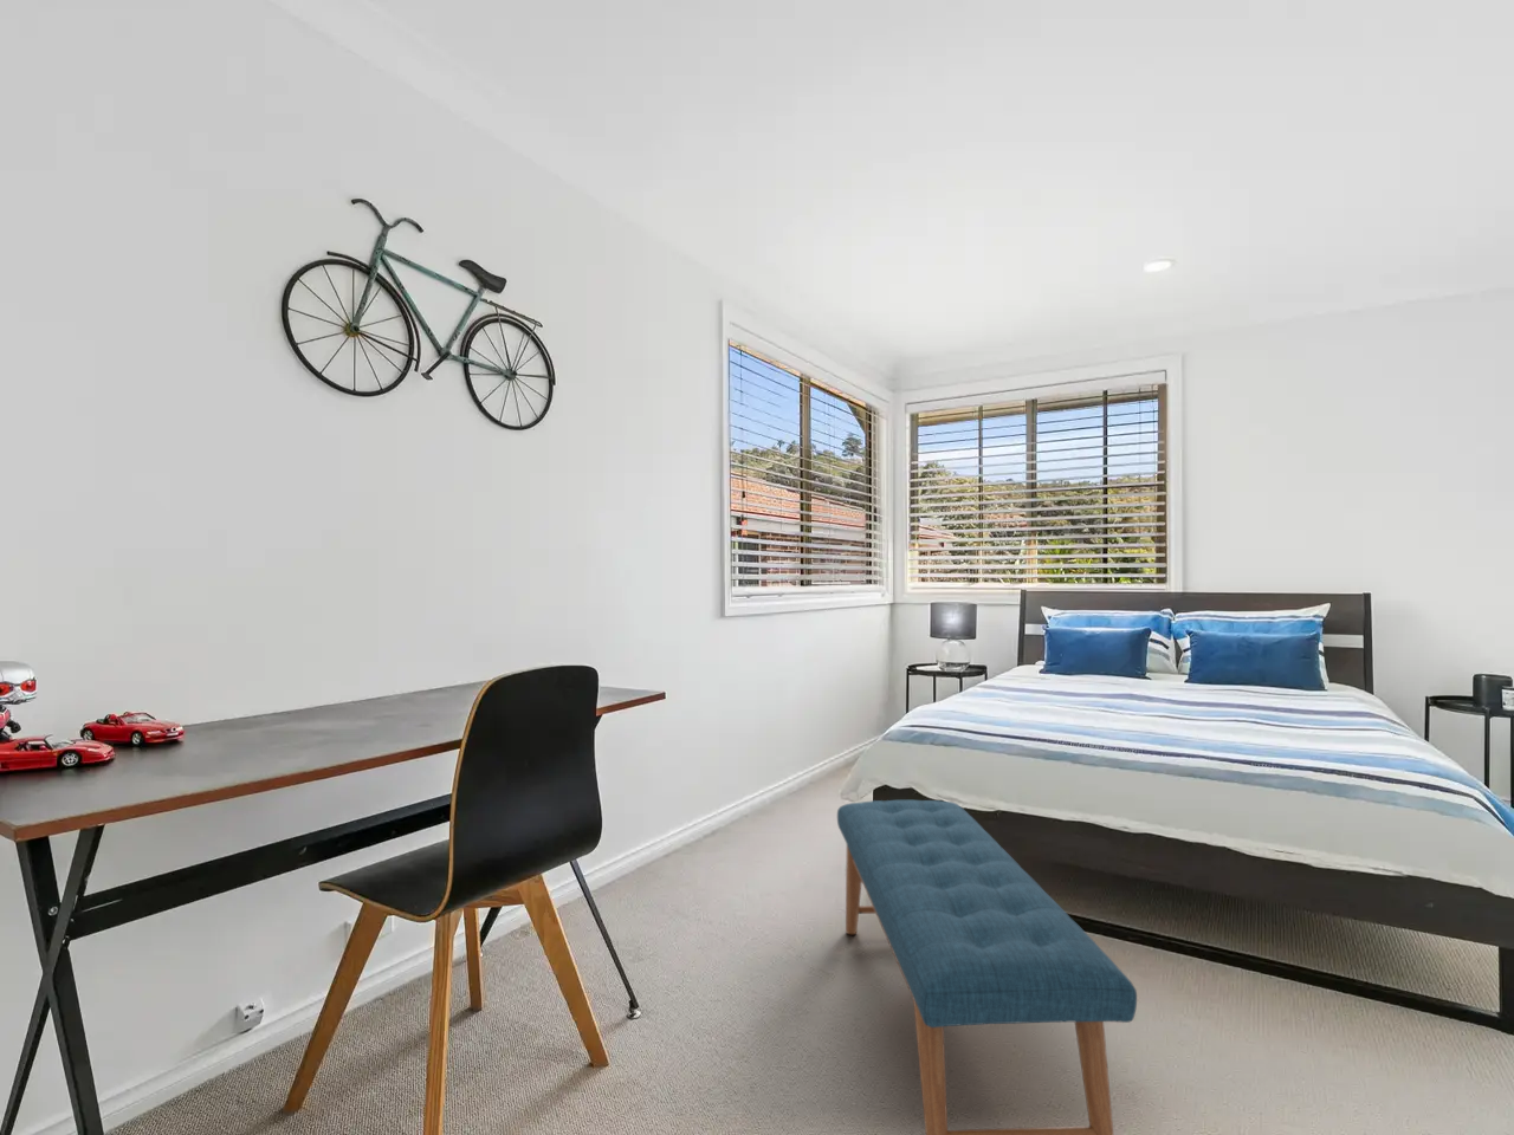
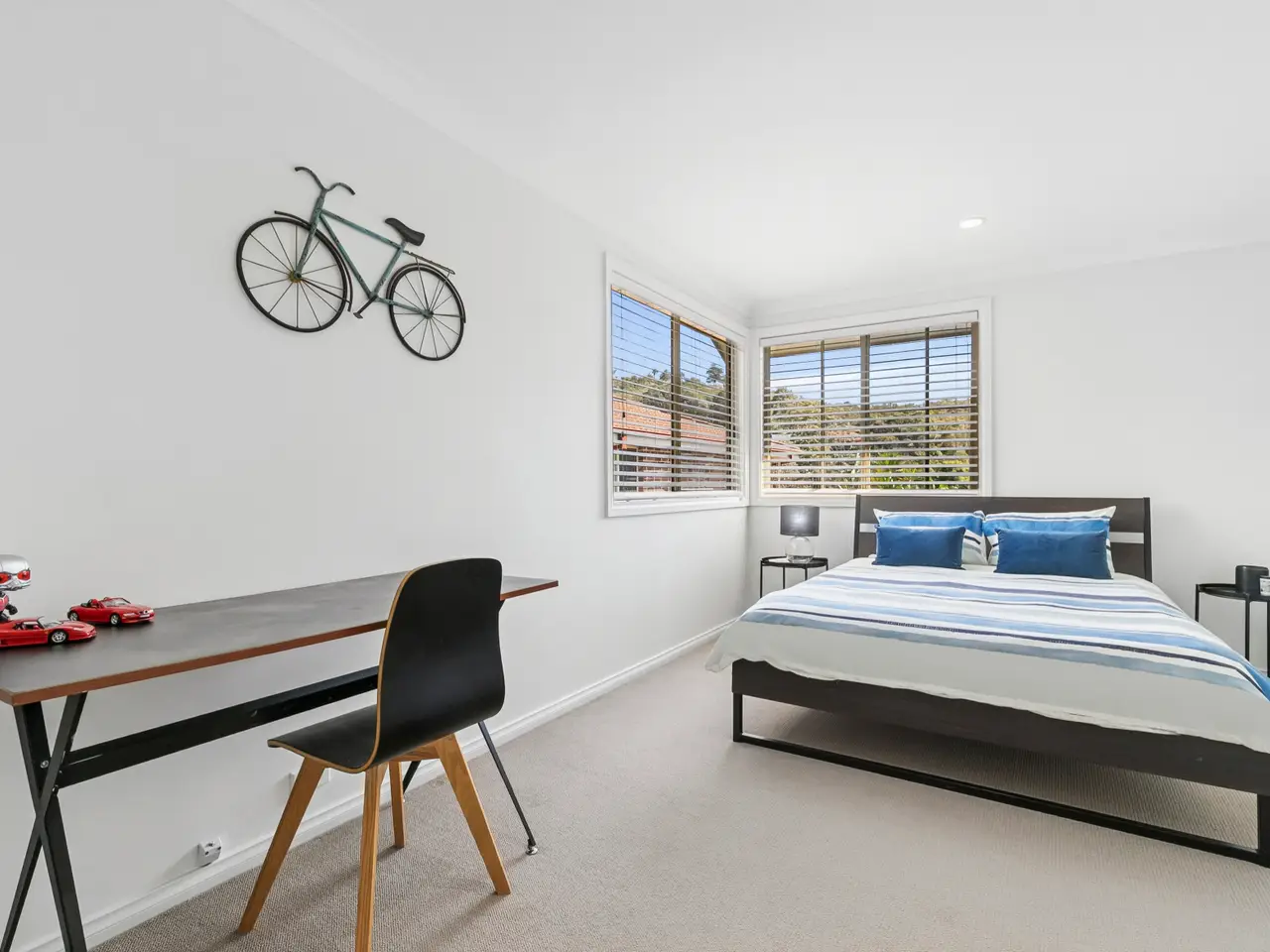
- bench (947, 941)
